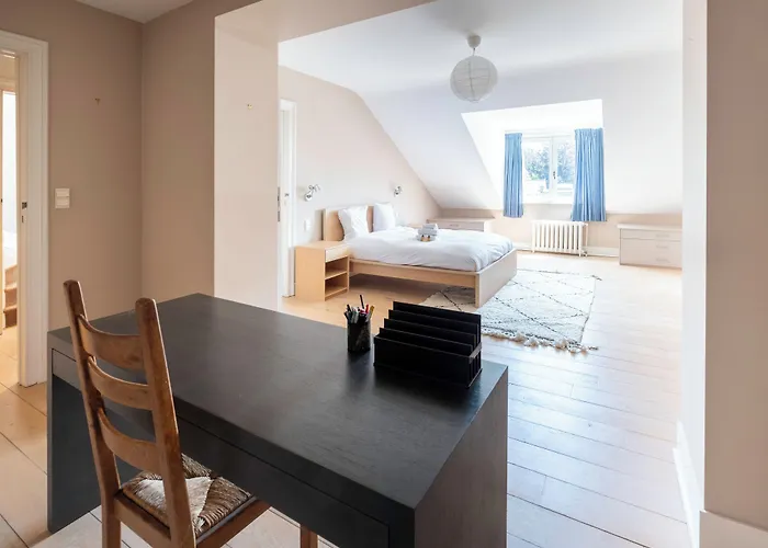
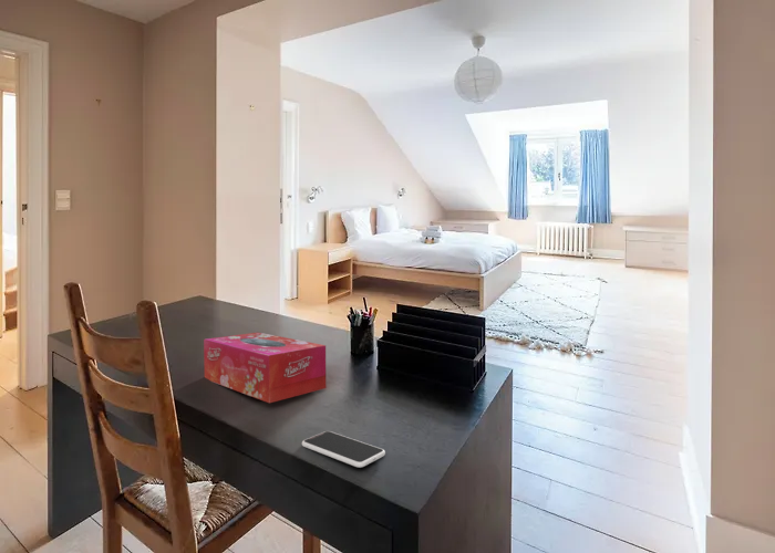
+ smartphone (342, 447)
+ tissue box (262, 363)
